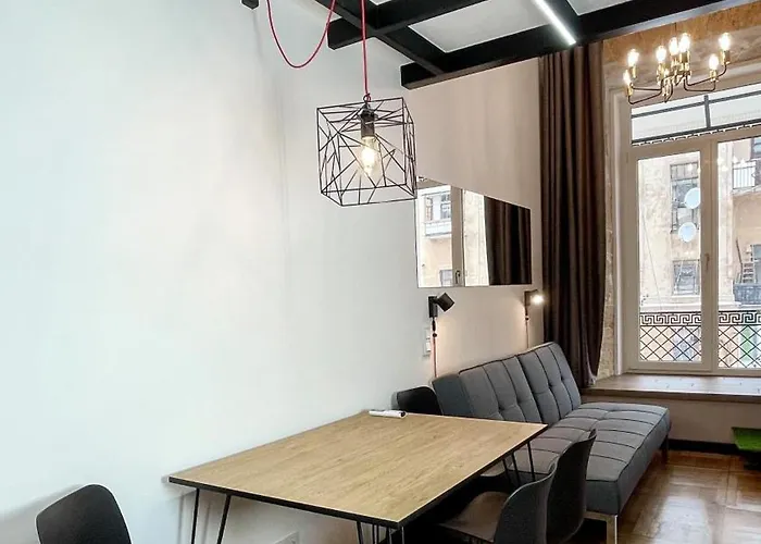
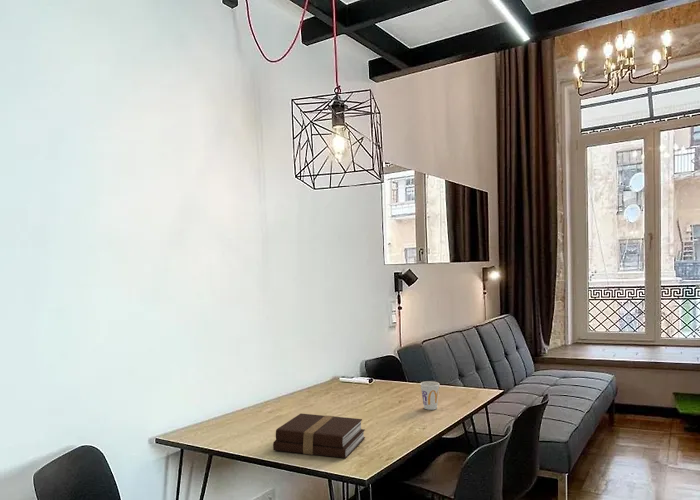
+ cup (430, 395)
+ book (320, 434)
